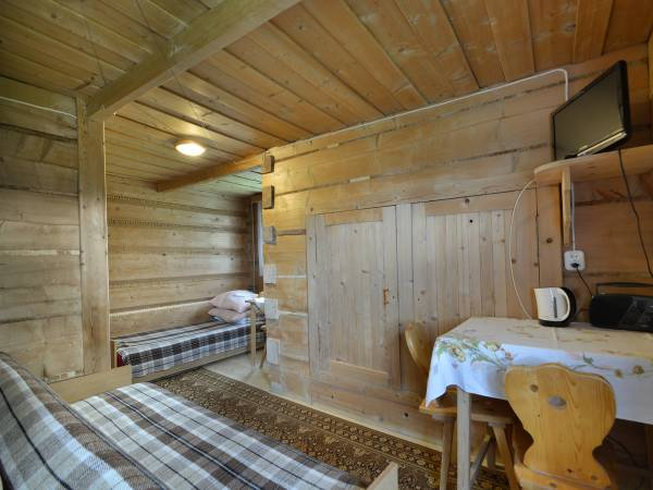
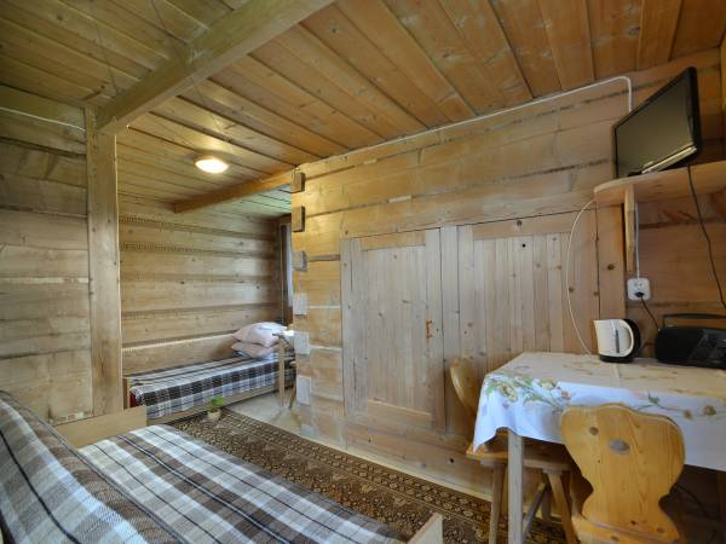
+ potted plant (215, 409)
